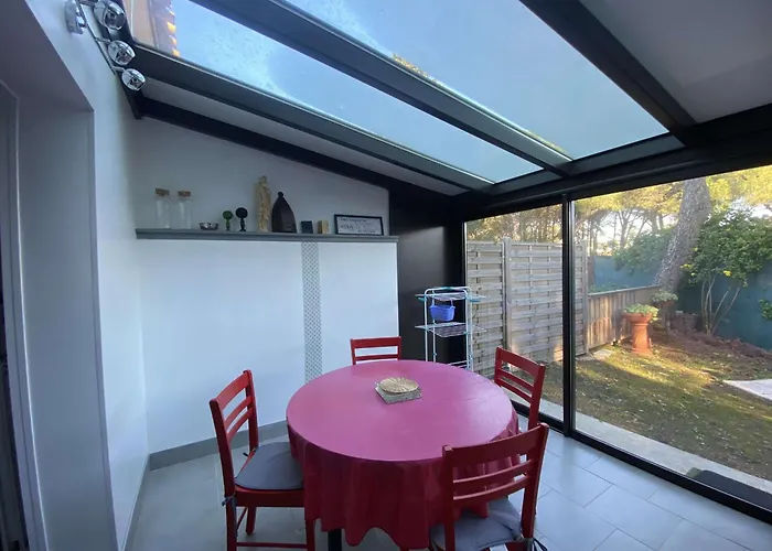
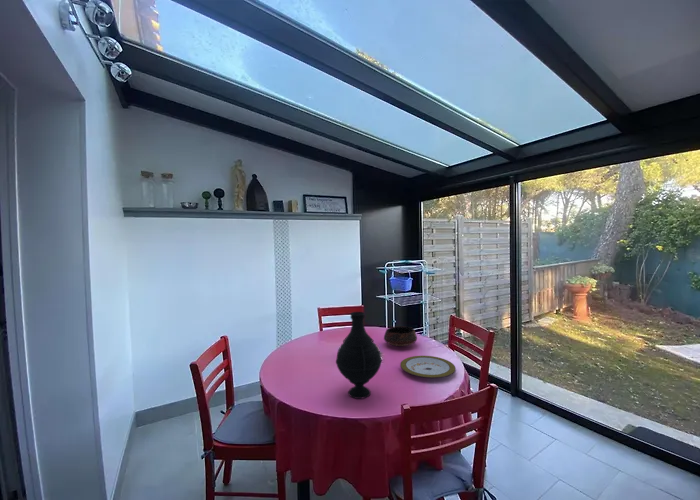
+ vase (358, 353)
+ plate (427, 367)
+ bowl (400, 337)
